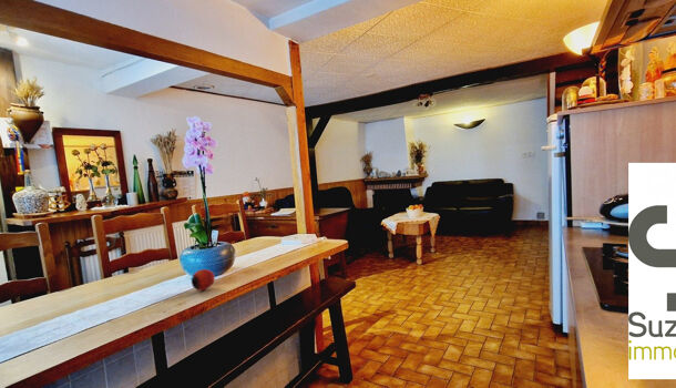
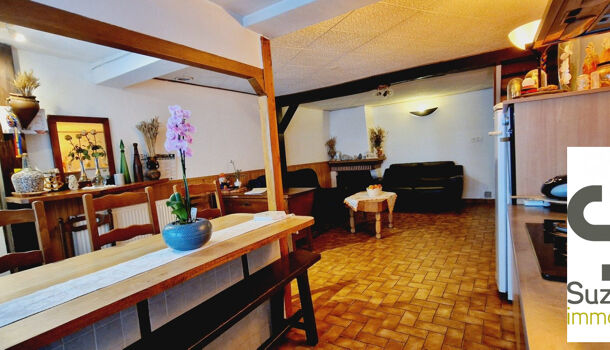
- apple (203, 279)
